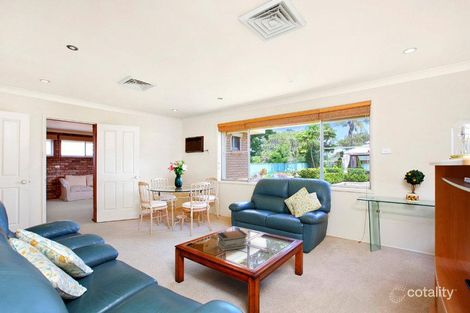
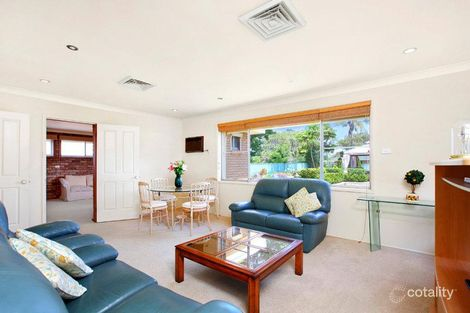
- book stack (232, 240)
